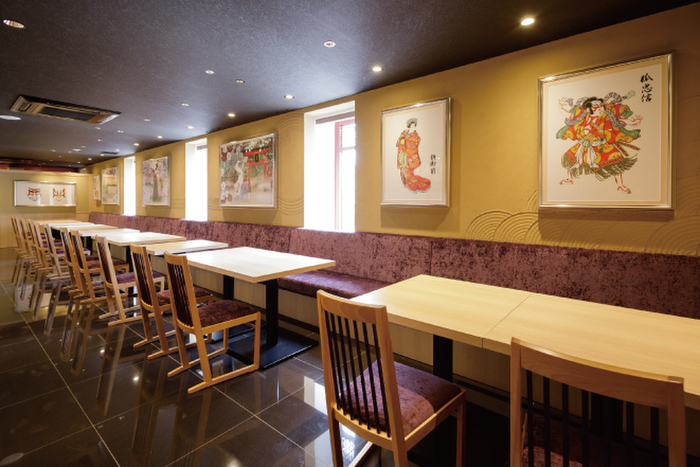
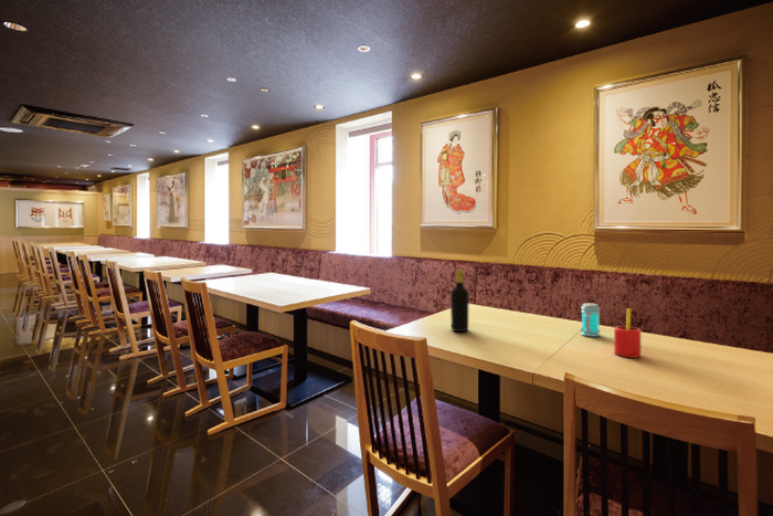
+ bottle (459, 299)
+ jar (590, 318)
+ straw (627, 331)
